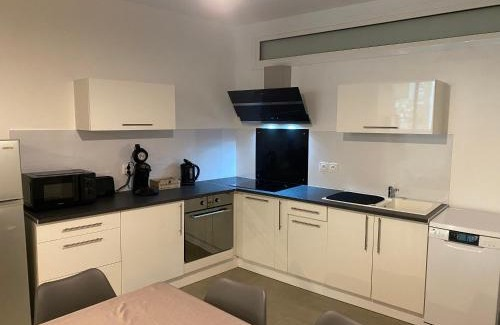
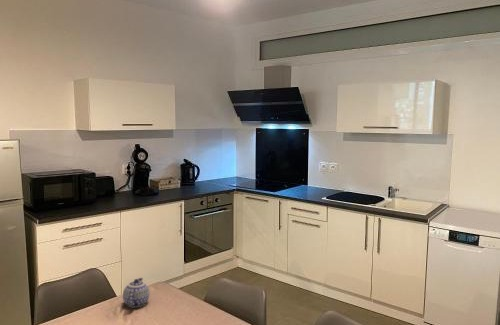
+ teapot (136, 291)
